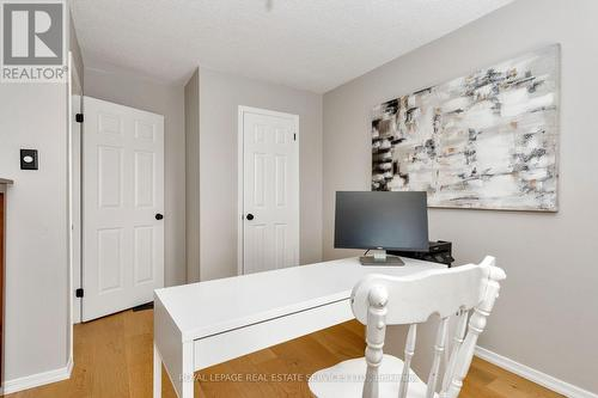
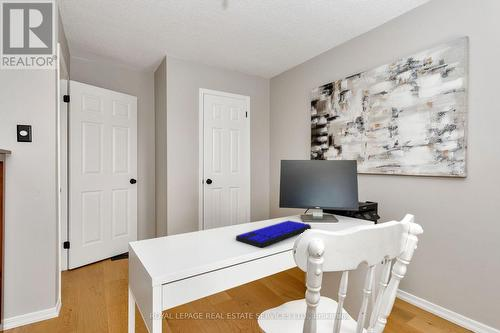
+ keyboard (276, 231)
